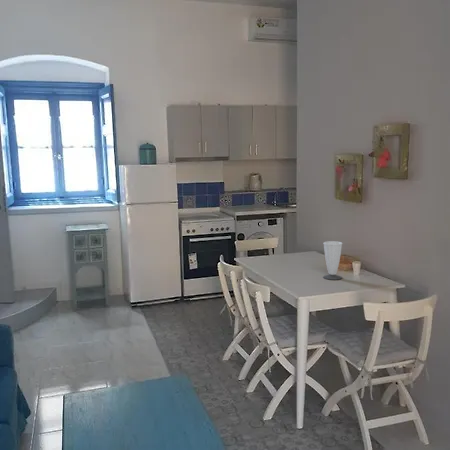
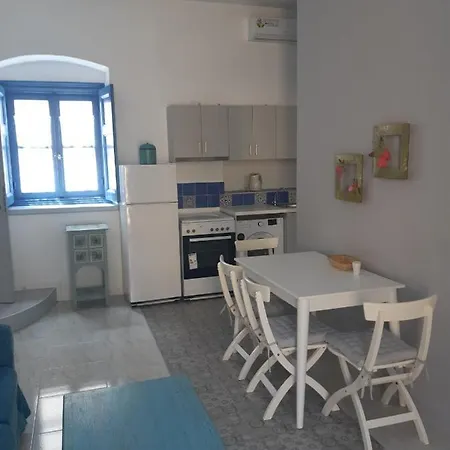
- cup (332, 260)
